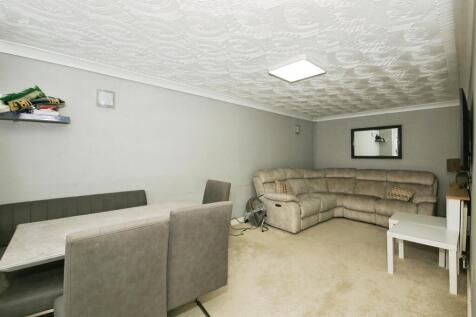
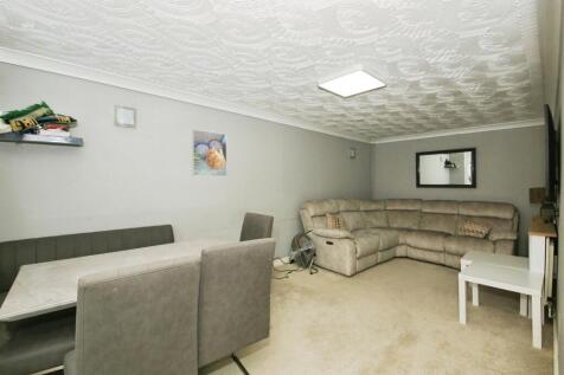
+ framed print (210, 154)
